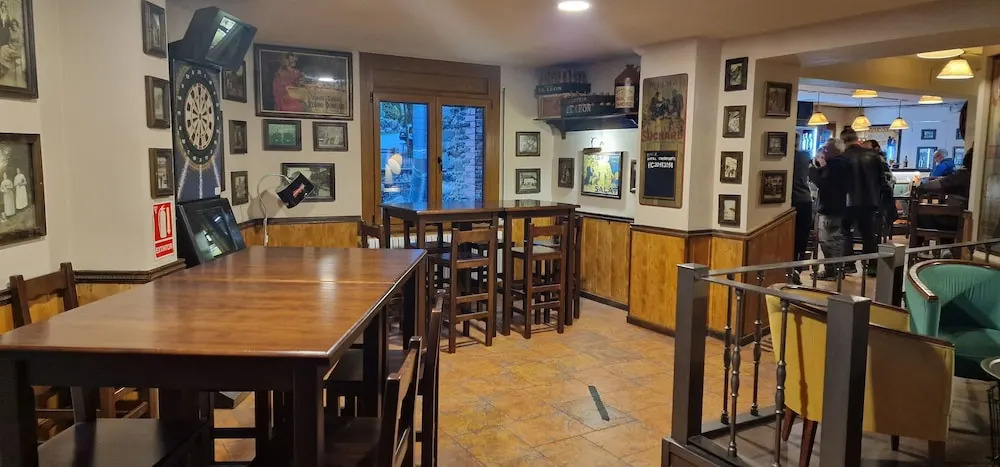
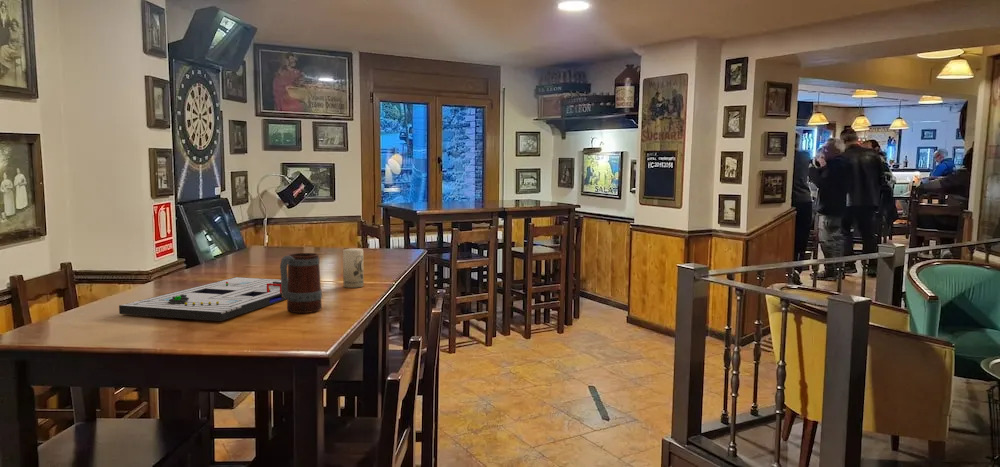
+ candle (353, 267)
+ beer mug (298, 282)
+ board game (228, 282)
